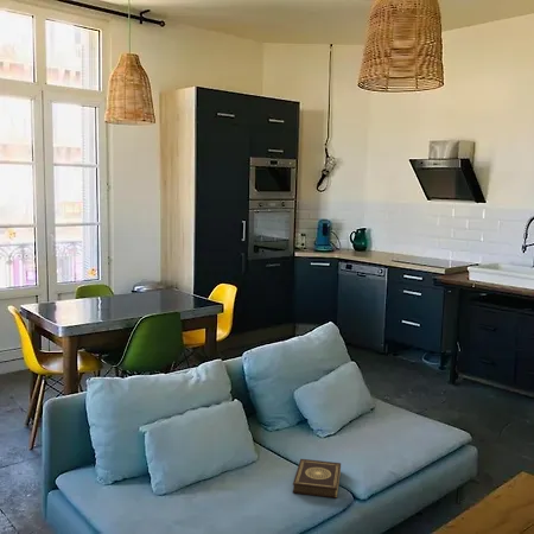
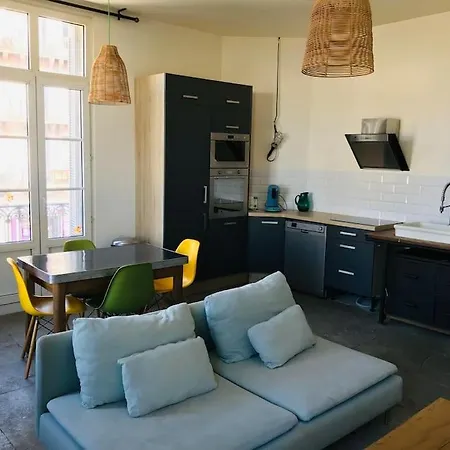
- book (317, 477)
